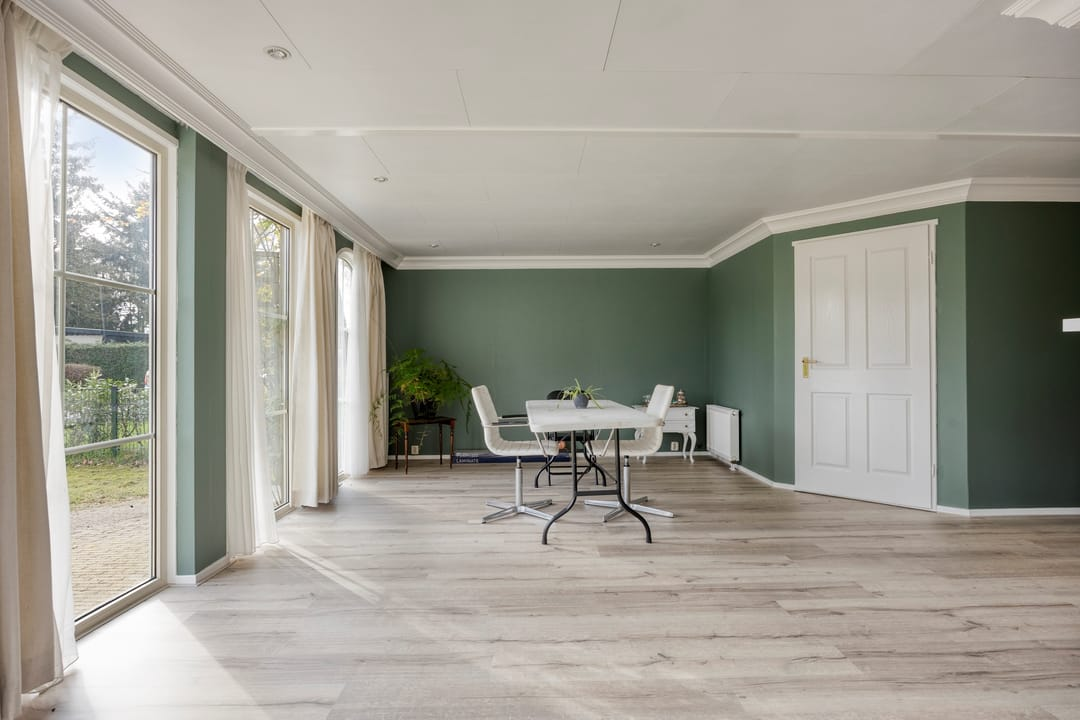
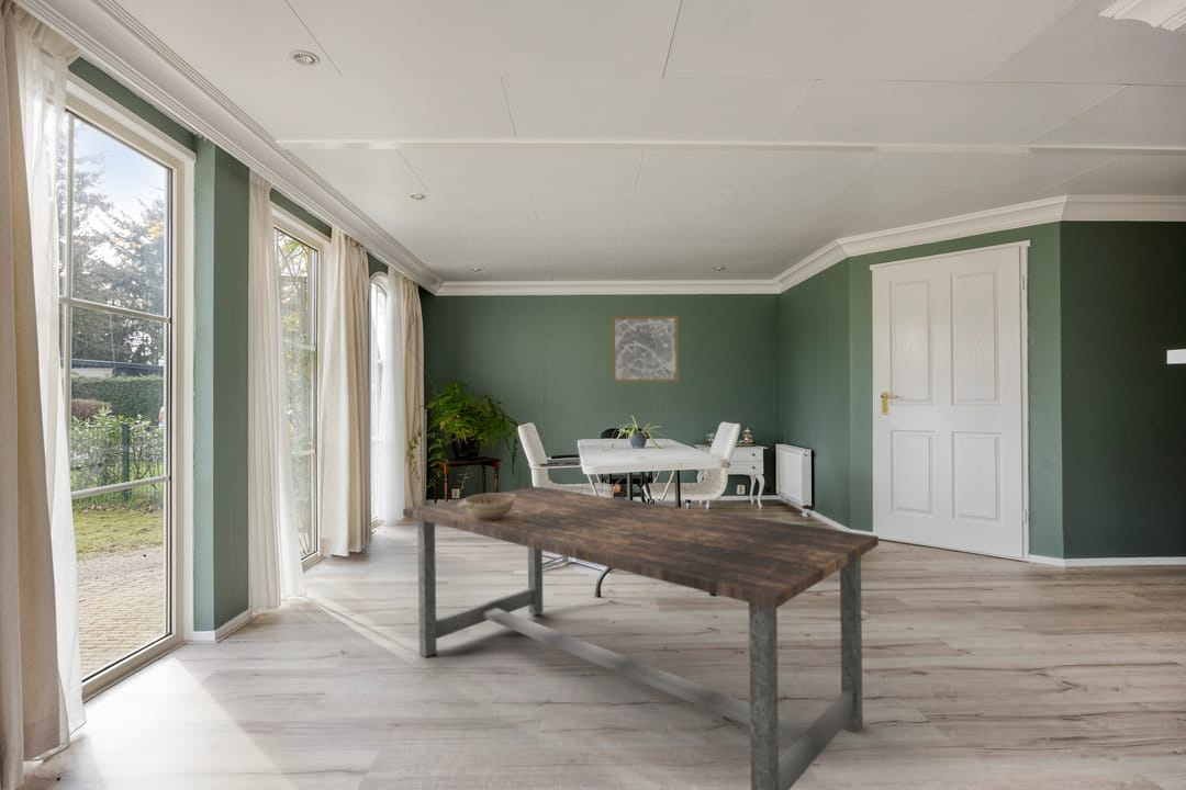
+ decorative bowl (489, 507)
+ wall art (645, 349)
+ dining table (619, 569)
